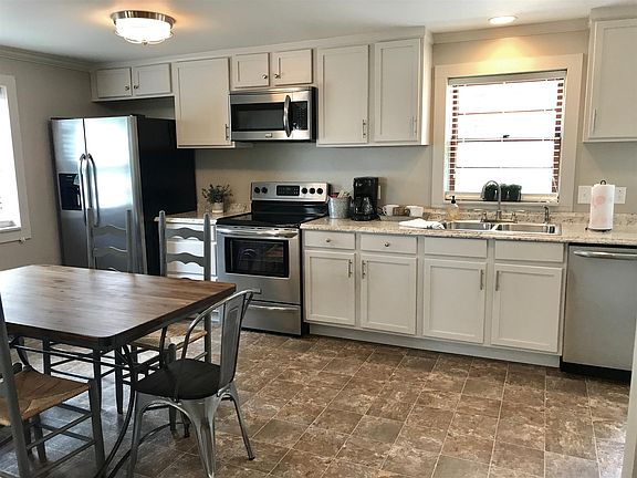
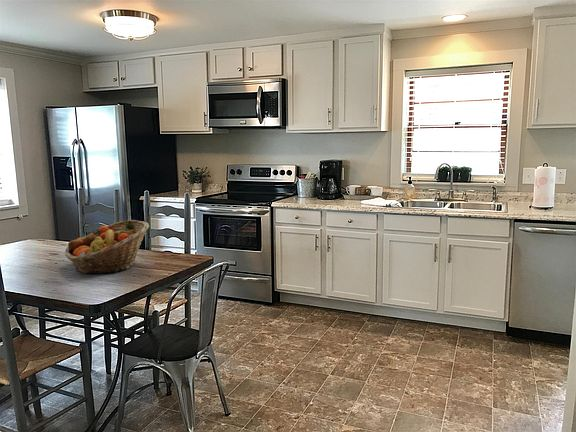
+ fruit basket (108, 245)
